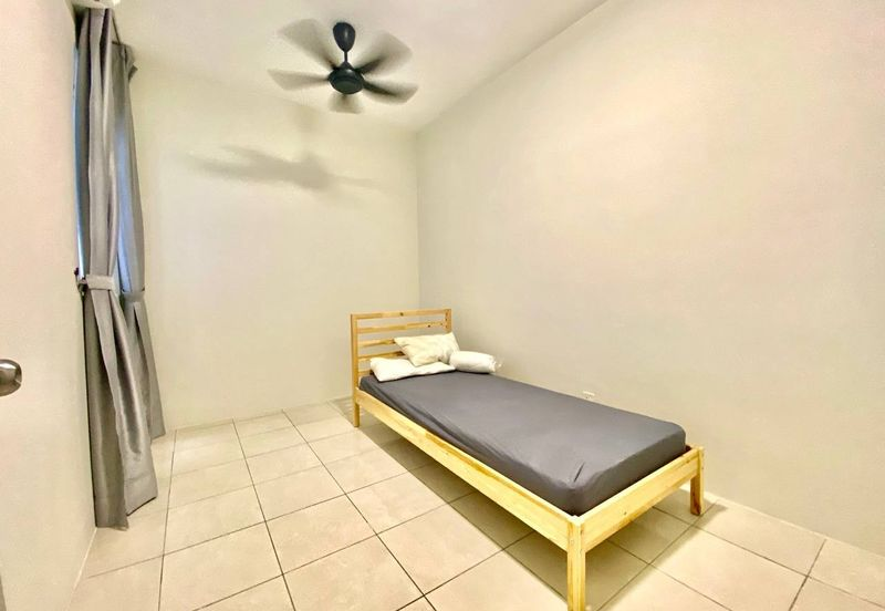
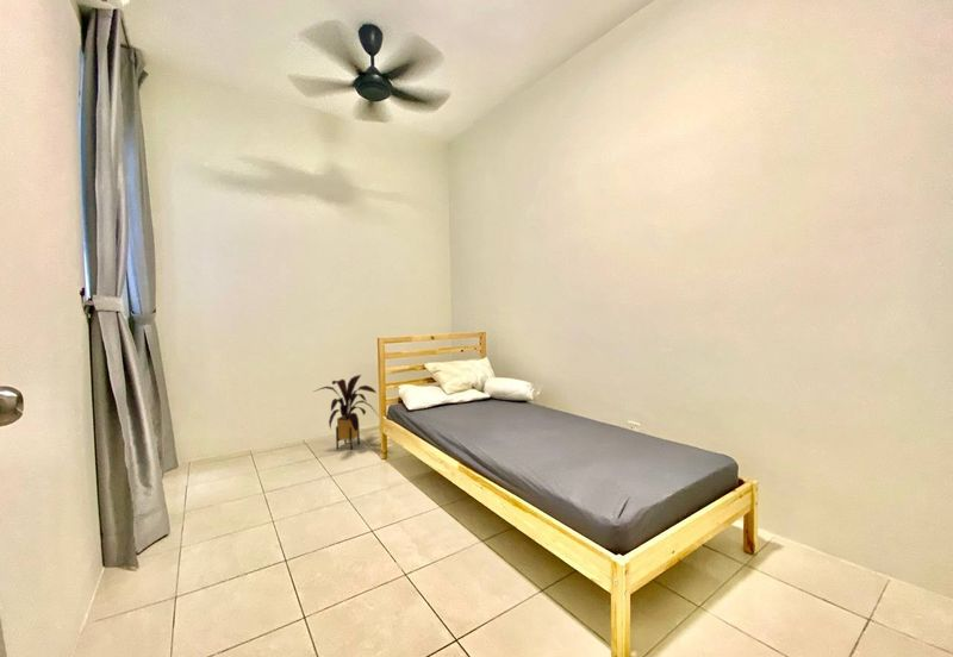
+ house plant (344, 412)
